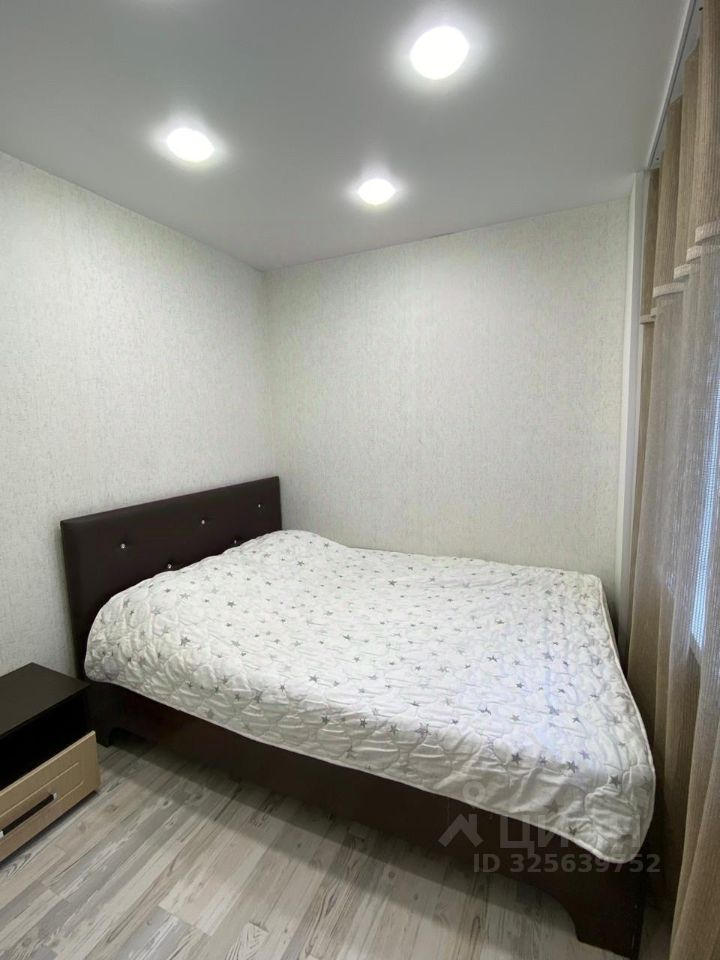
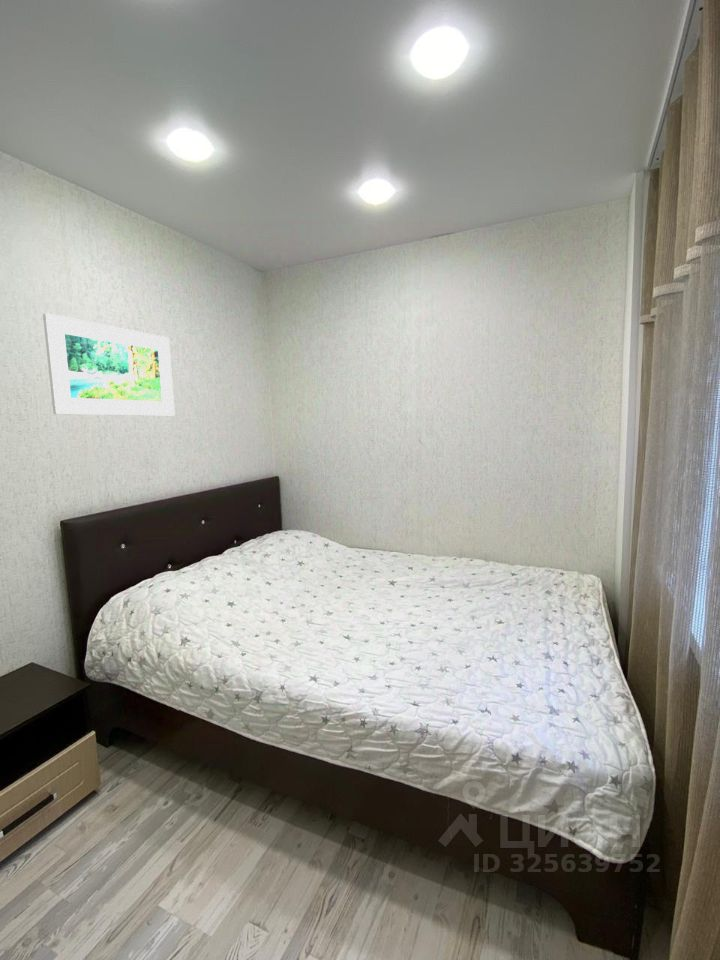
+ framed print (117, 371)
